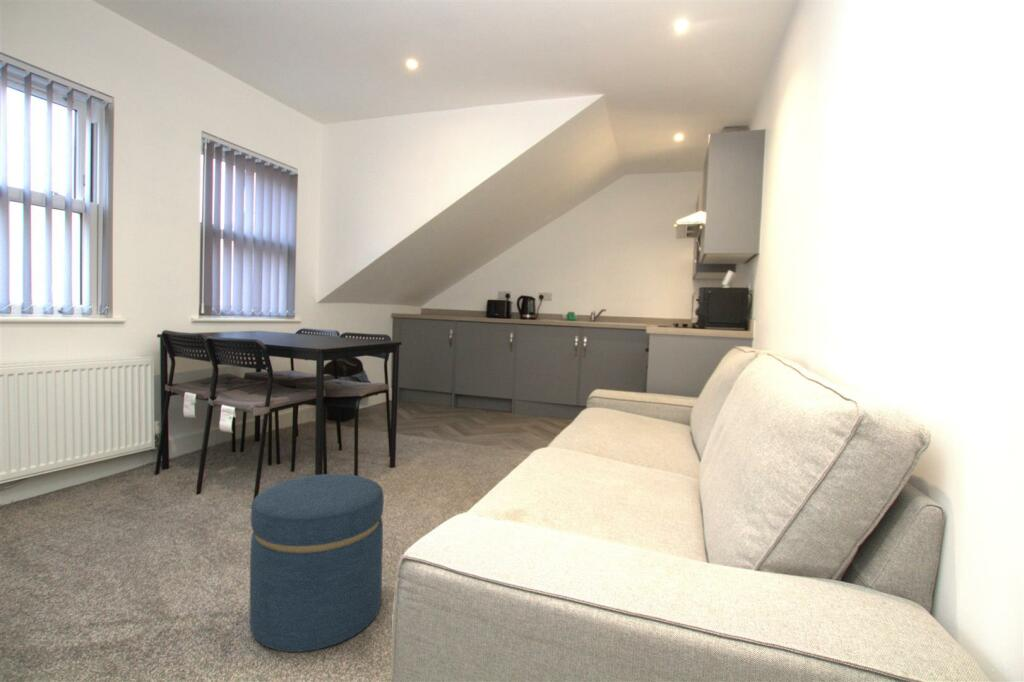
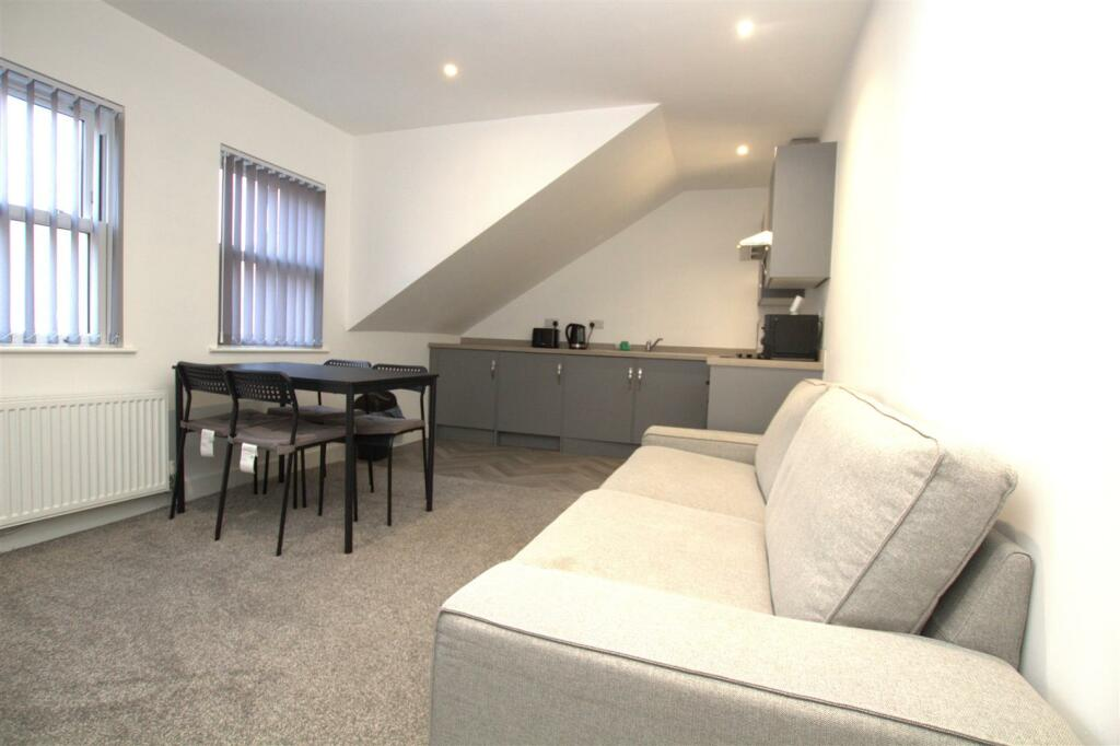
- ottoman (319, 550)
